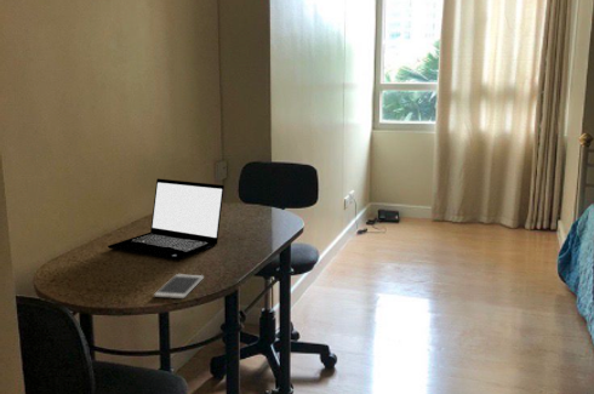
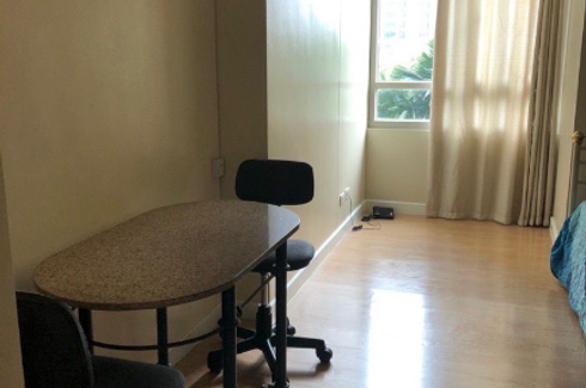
- smartphone (179, 285)
- laptop computer (166, 216)
